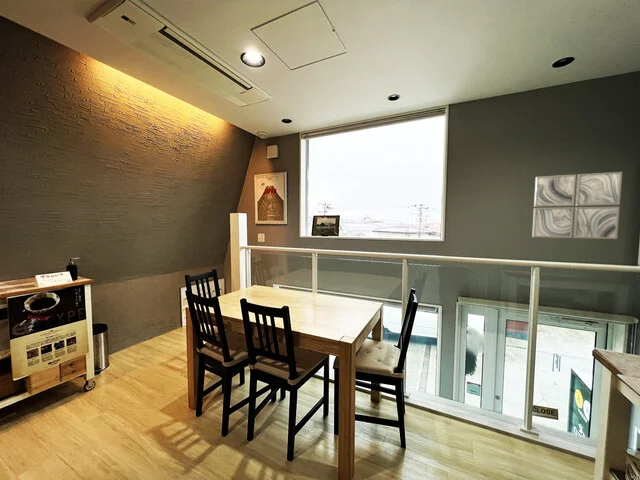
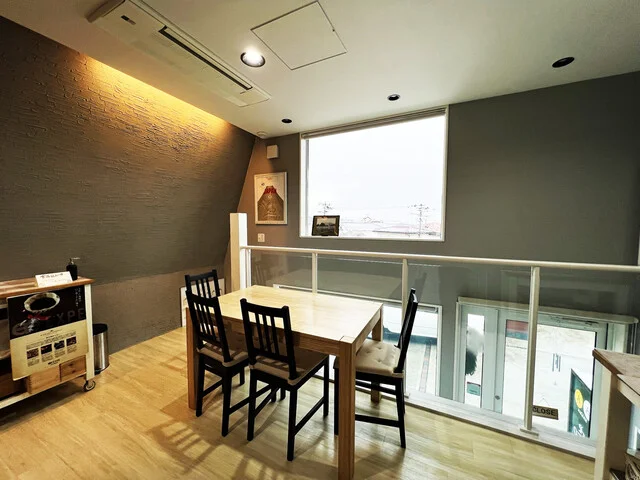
- wall art (573, 207)
